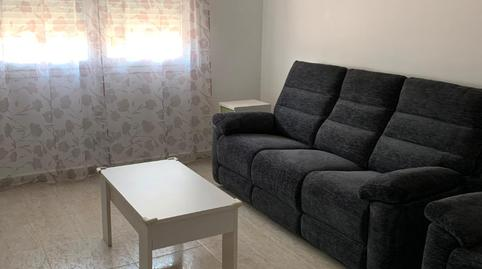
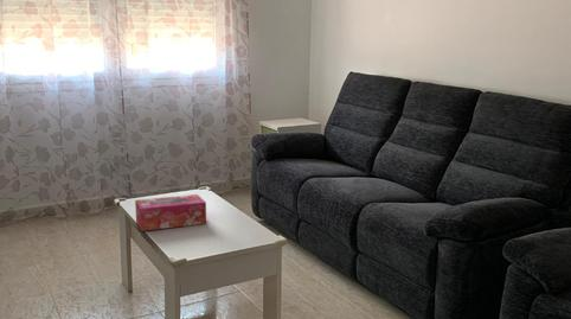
+ tissue box (171, 211)
